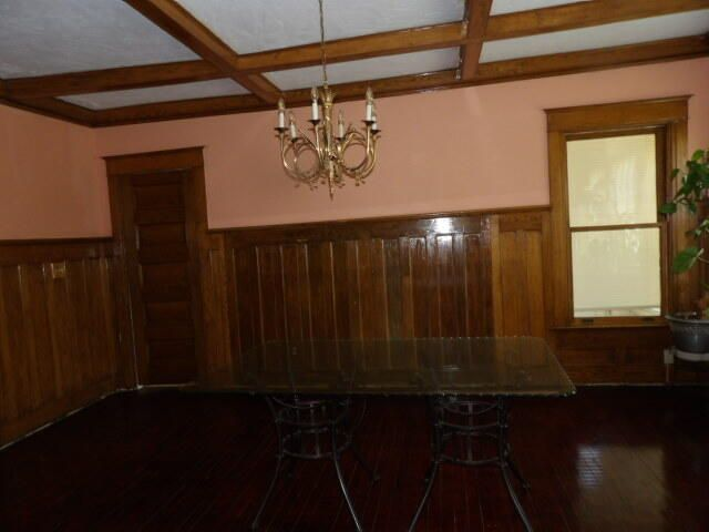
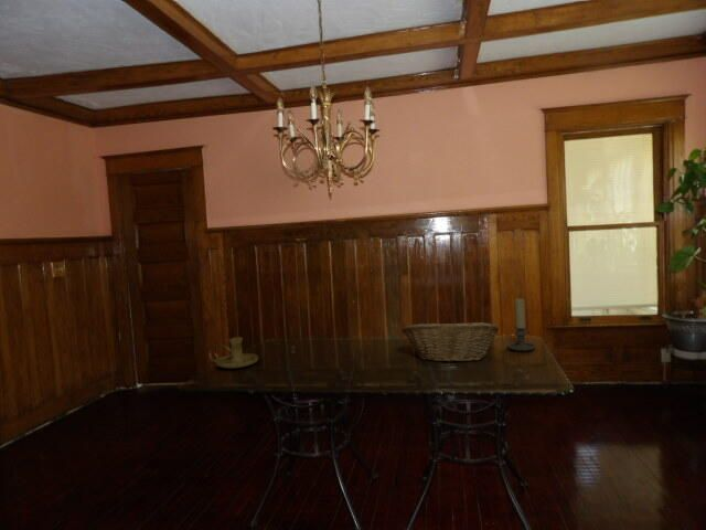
+ fruit basket (449, 337)
+ candle holder (520, 322)
+ candle holder (232, 352)
